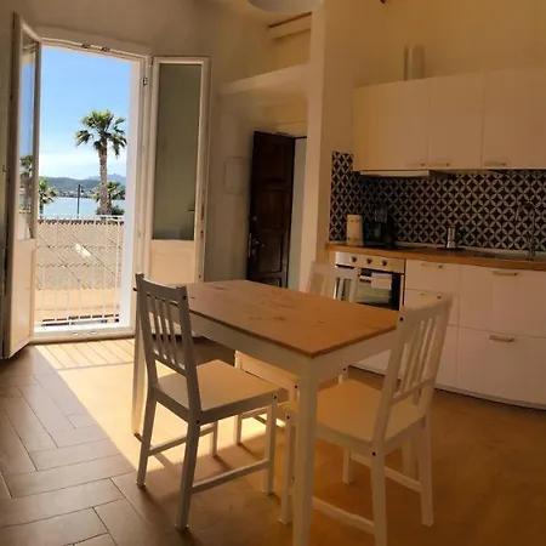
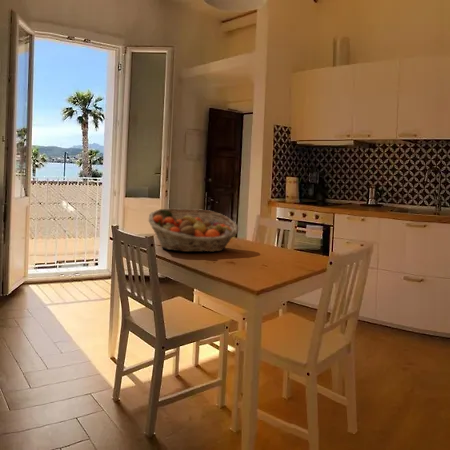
+ fruit basket (193, 229)
